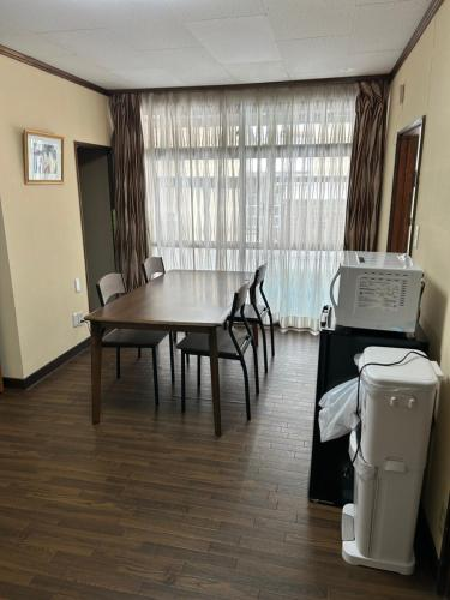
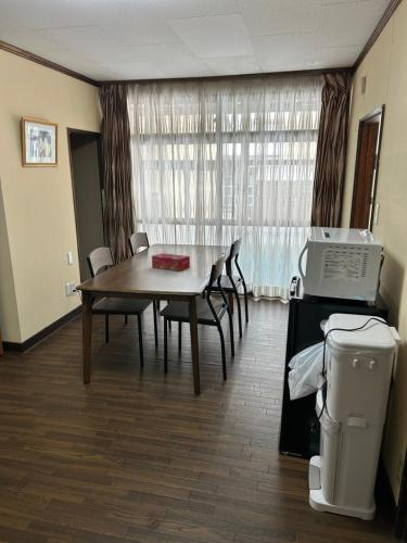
+ tissue box (170, 262)
